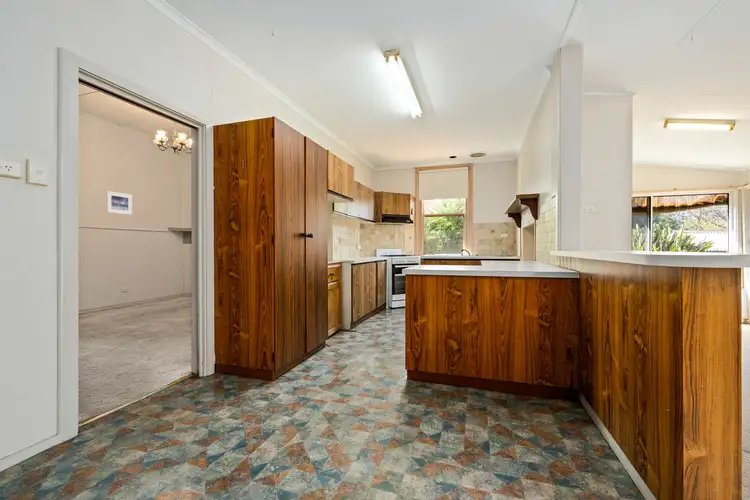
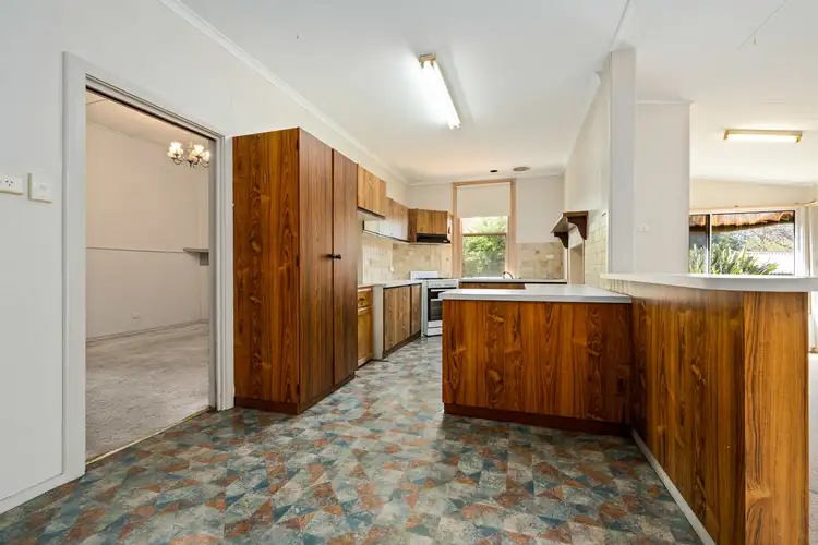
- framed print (119, 203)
